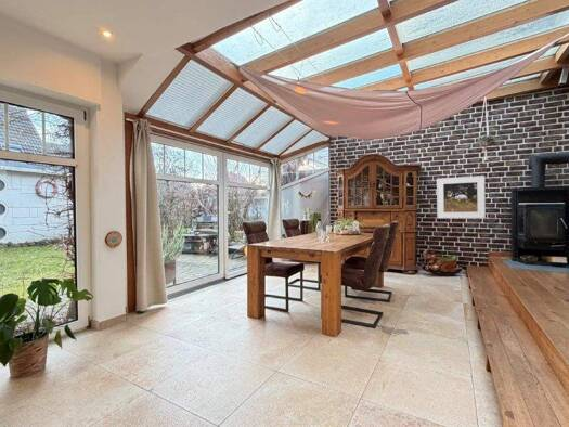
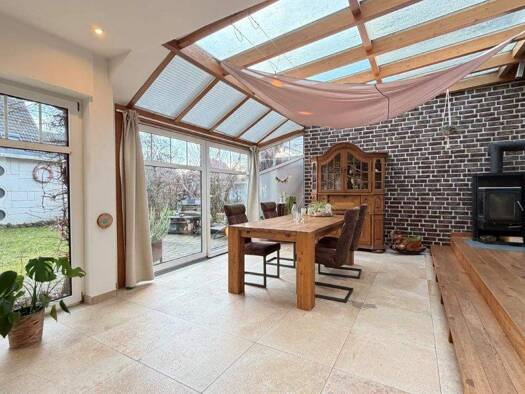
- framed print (460, 197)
